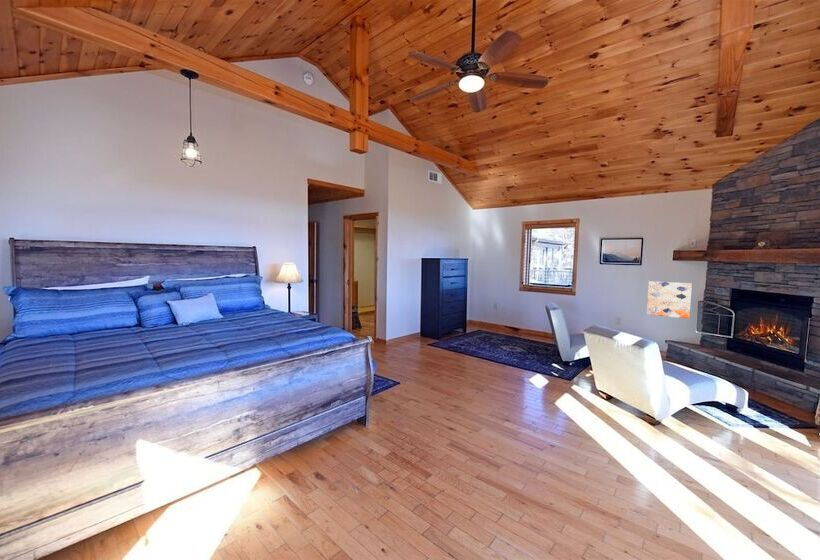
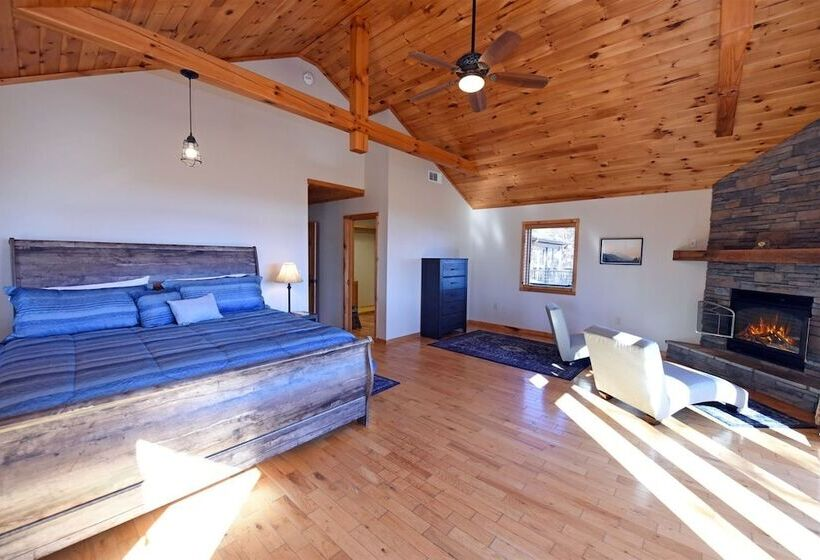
- wall art (668, 299)
